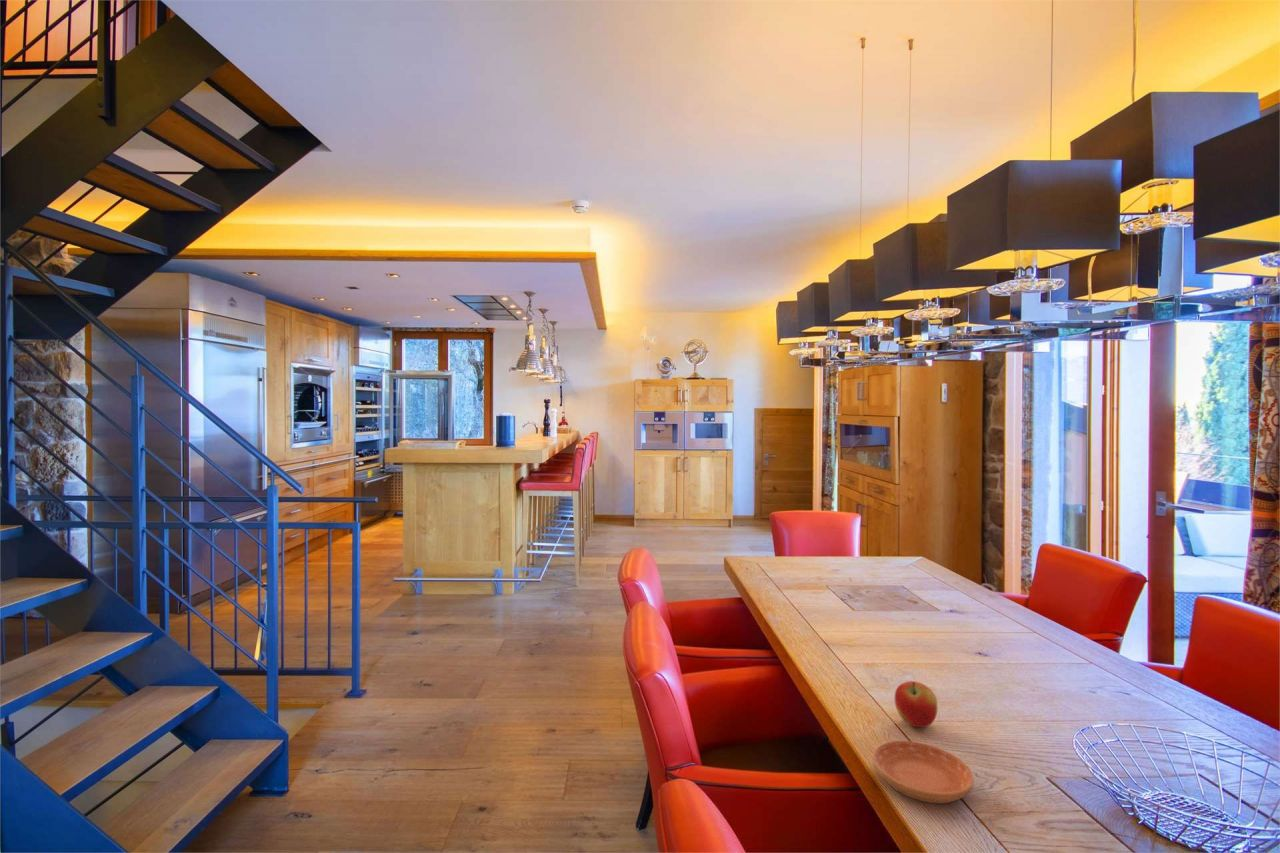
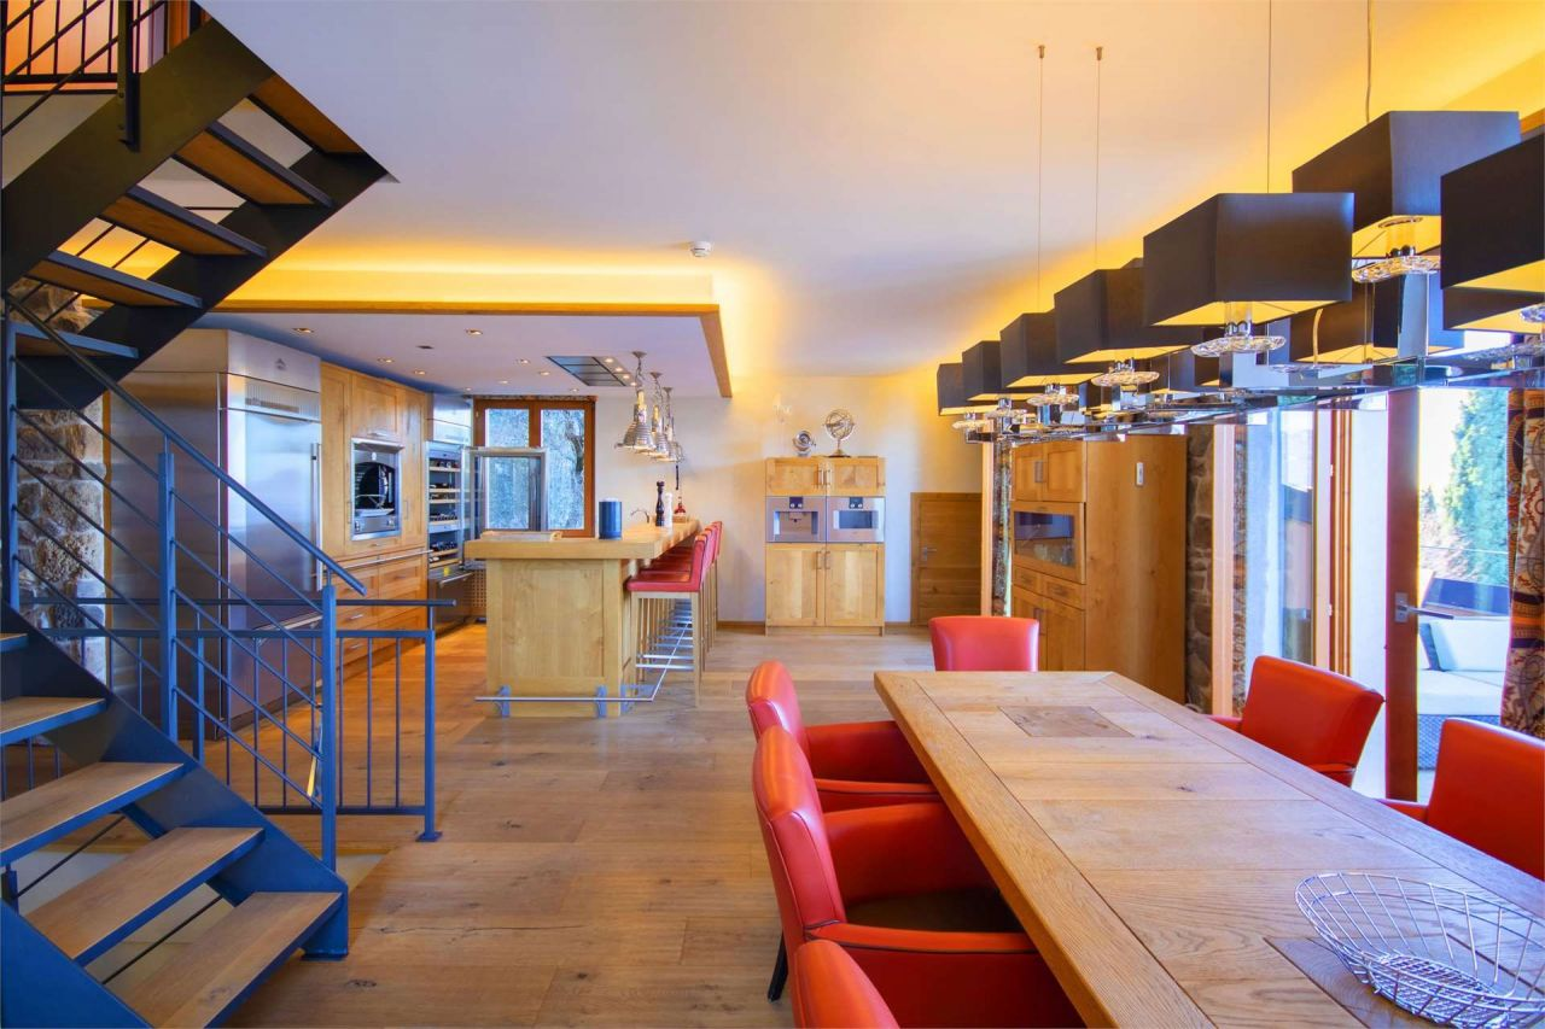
- apple (915, 701)
- saucer (921, 772)
